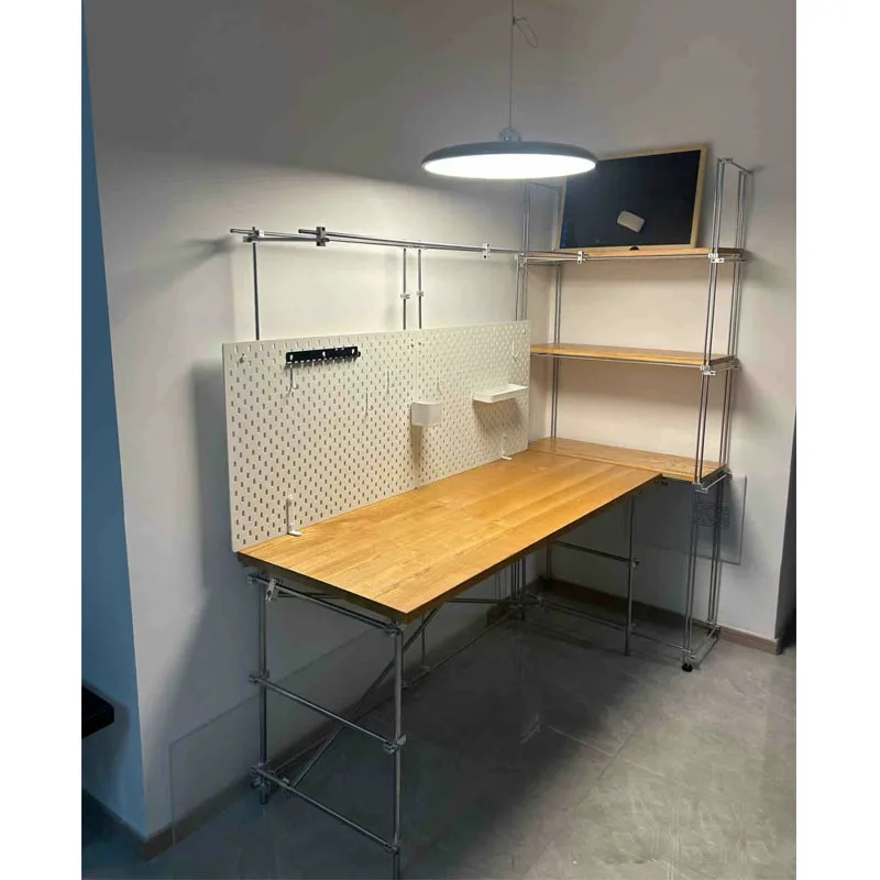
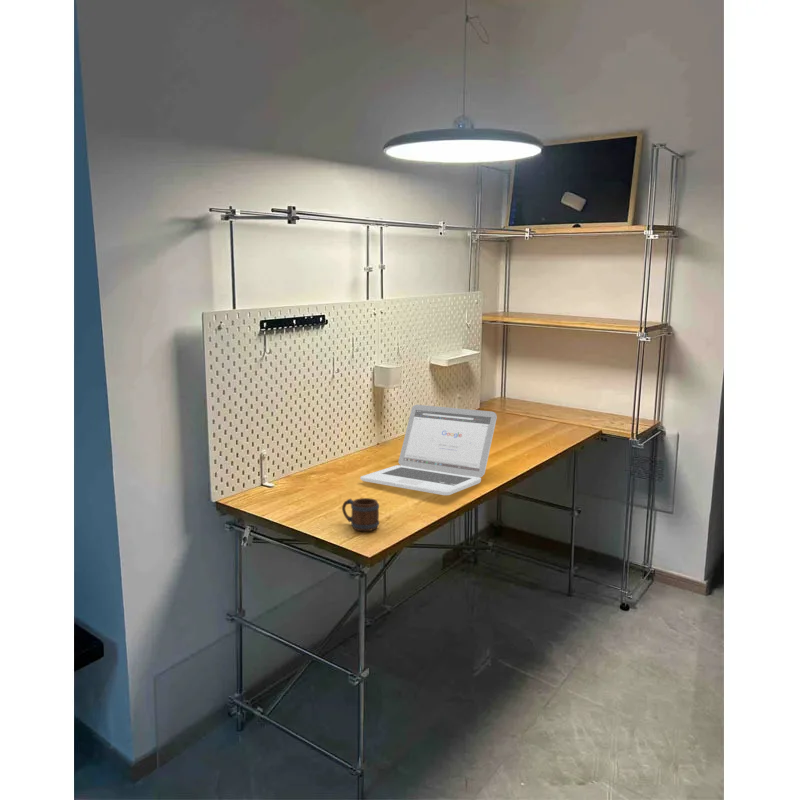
+ mug (359, 513)
+ laptop (428, 446)
